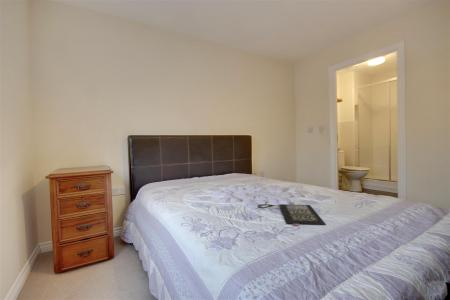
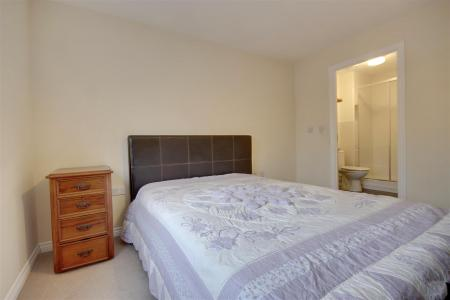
- clutch bag (297, 211)
